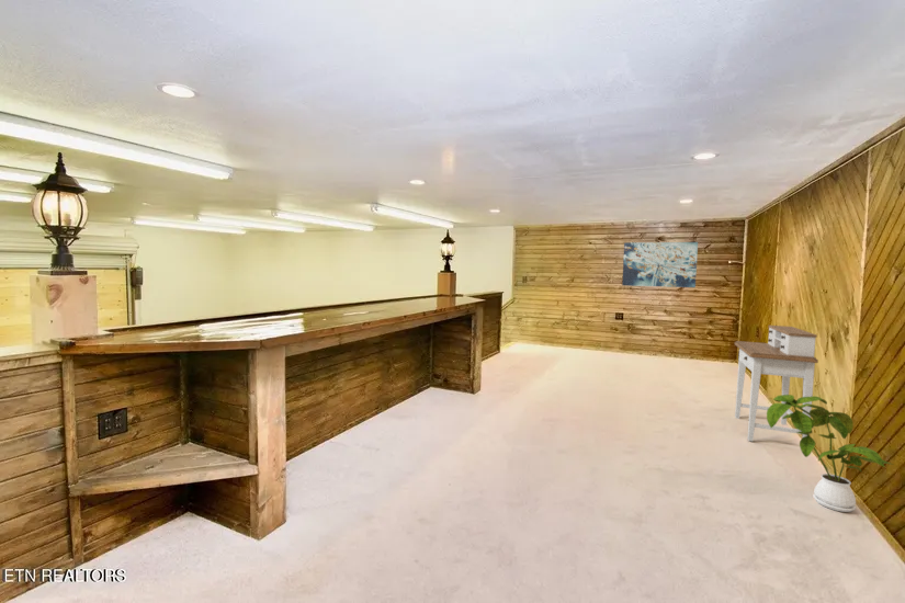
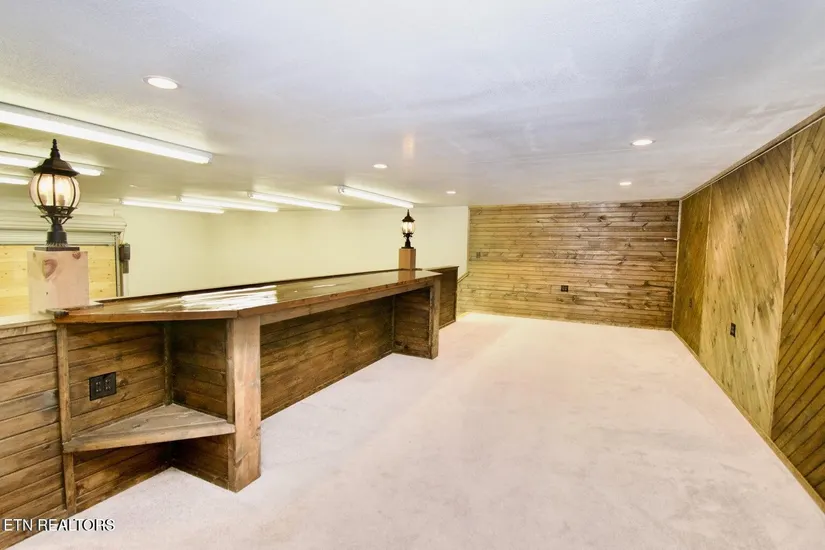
- desk (769, 374)
- house plant (816, 451)
- wall art (658, 264)
